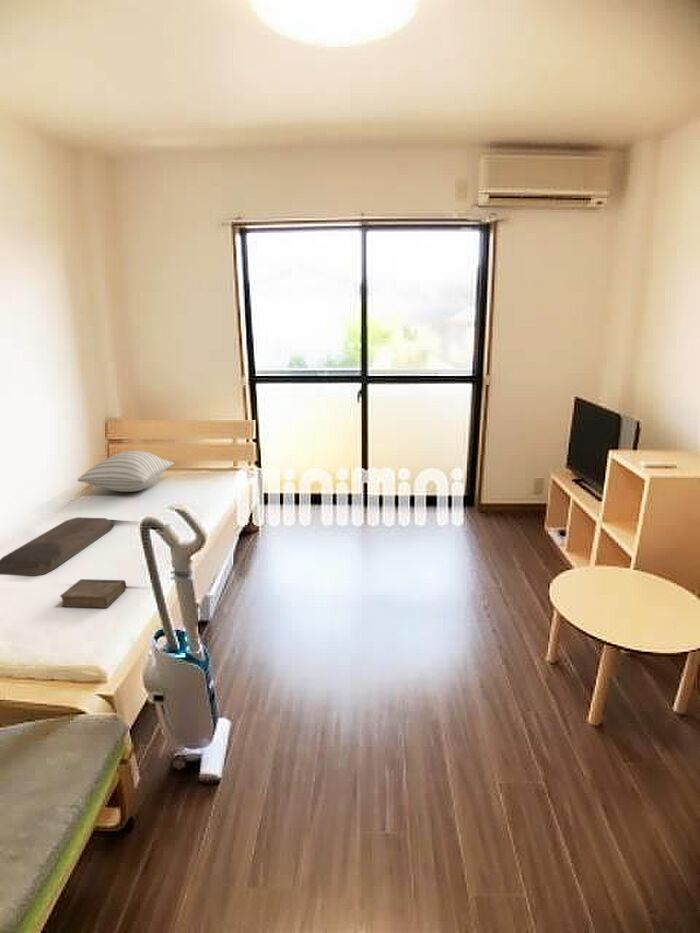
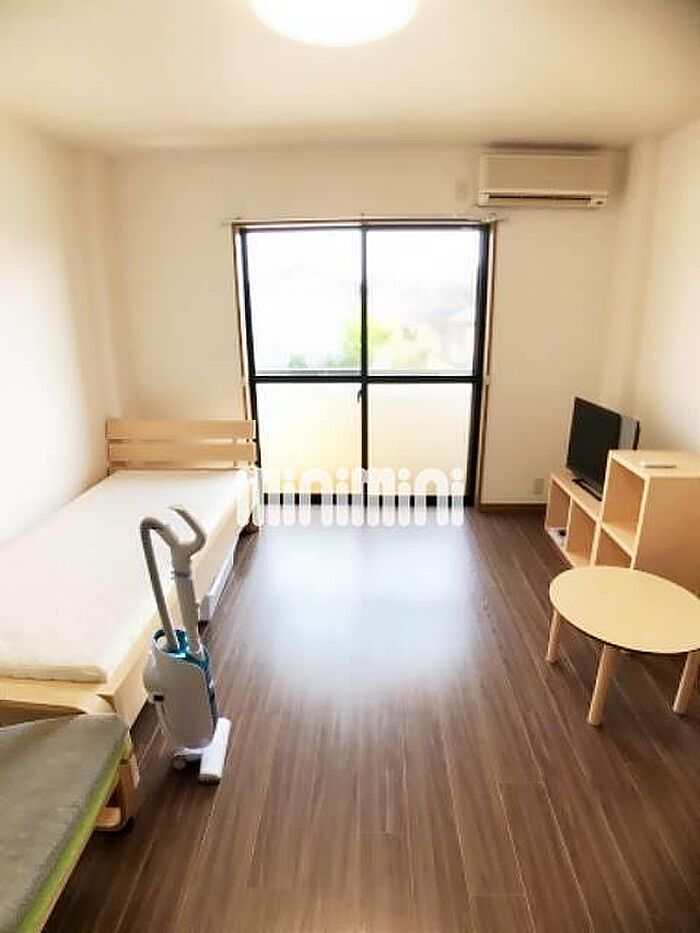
- book (88, 592)
- cushion (59, 542)
- pillow (128, 471)
